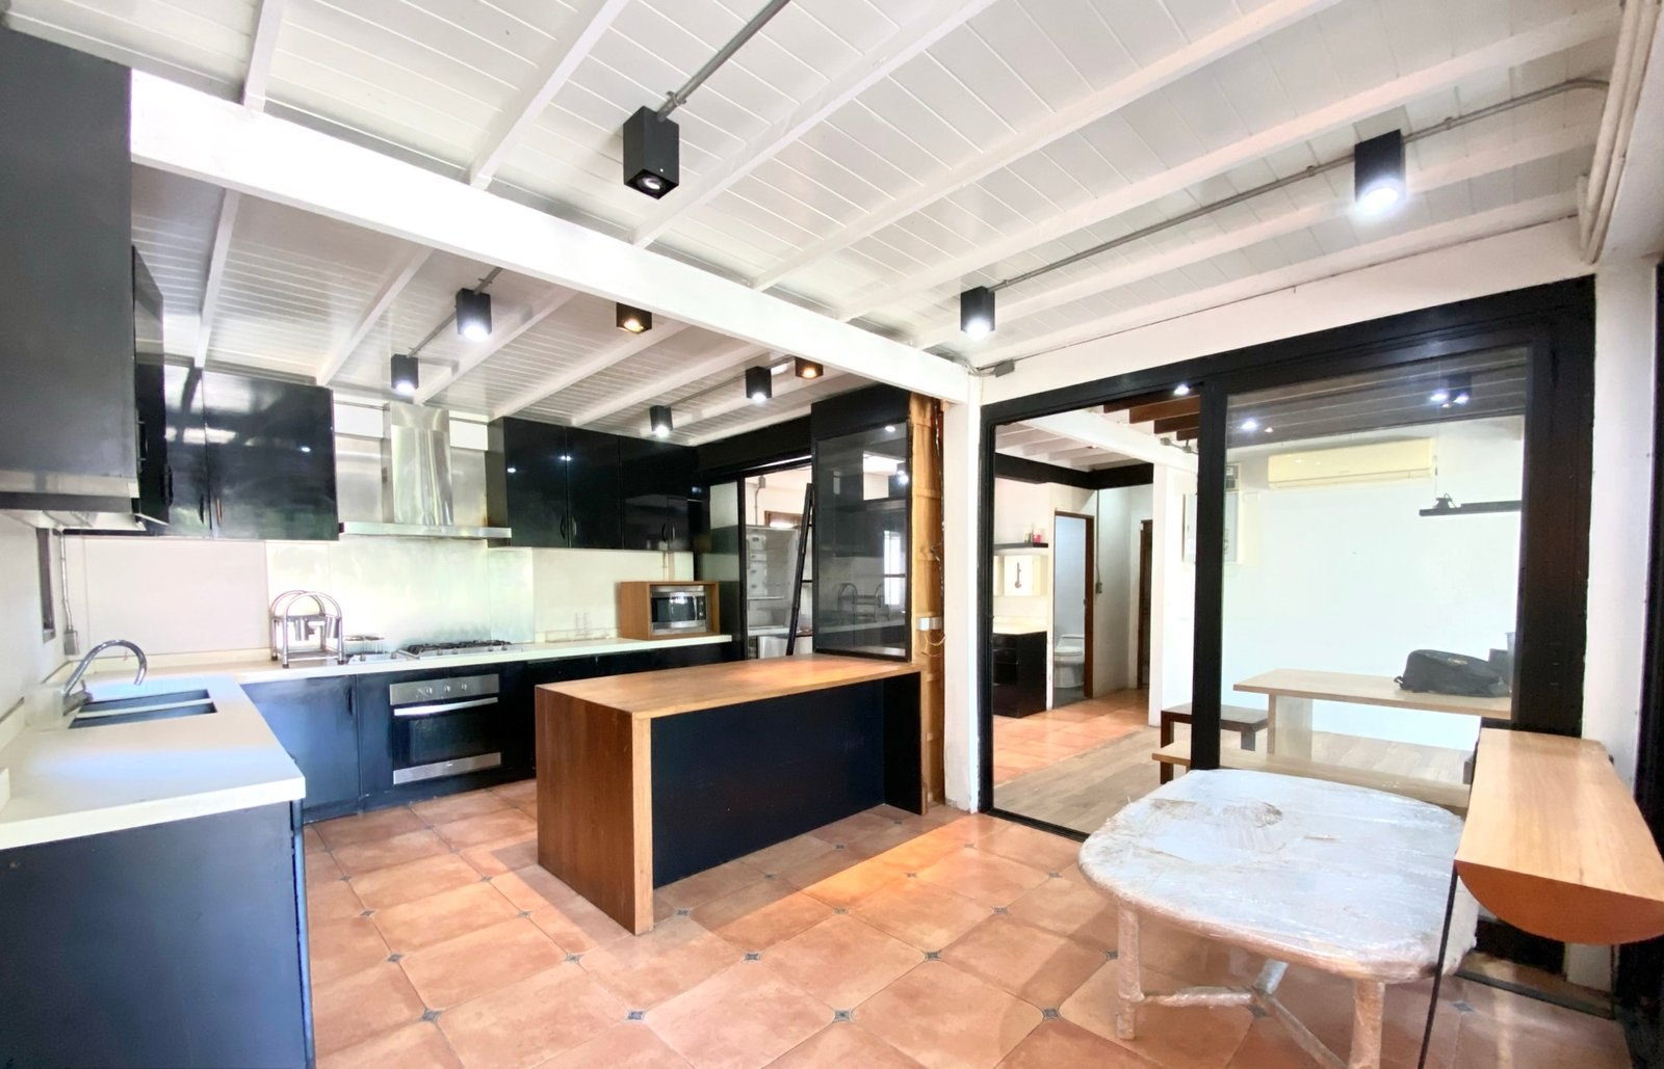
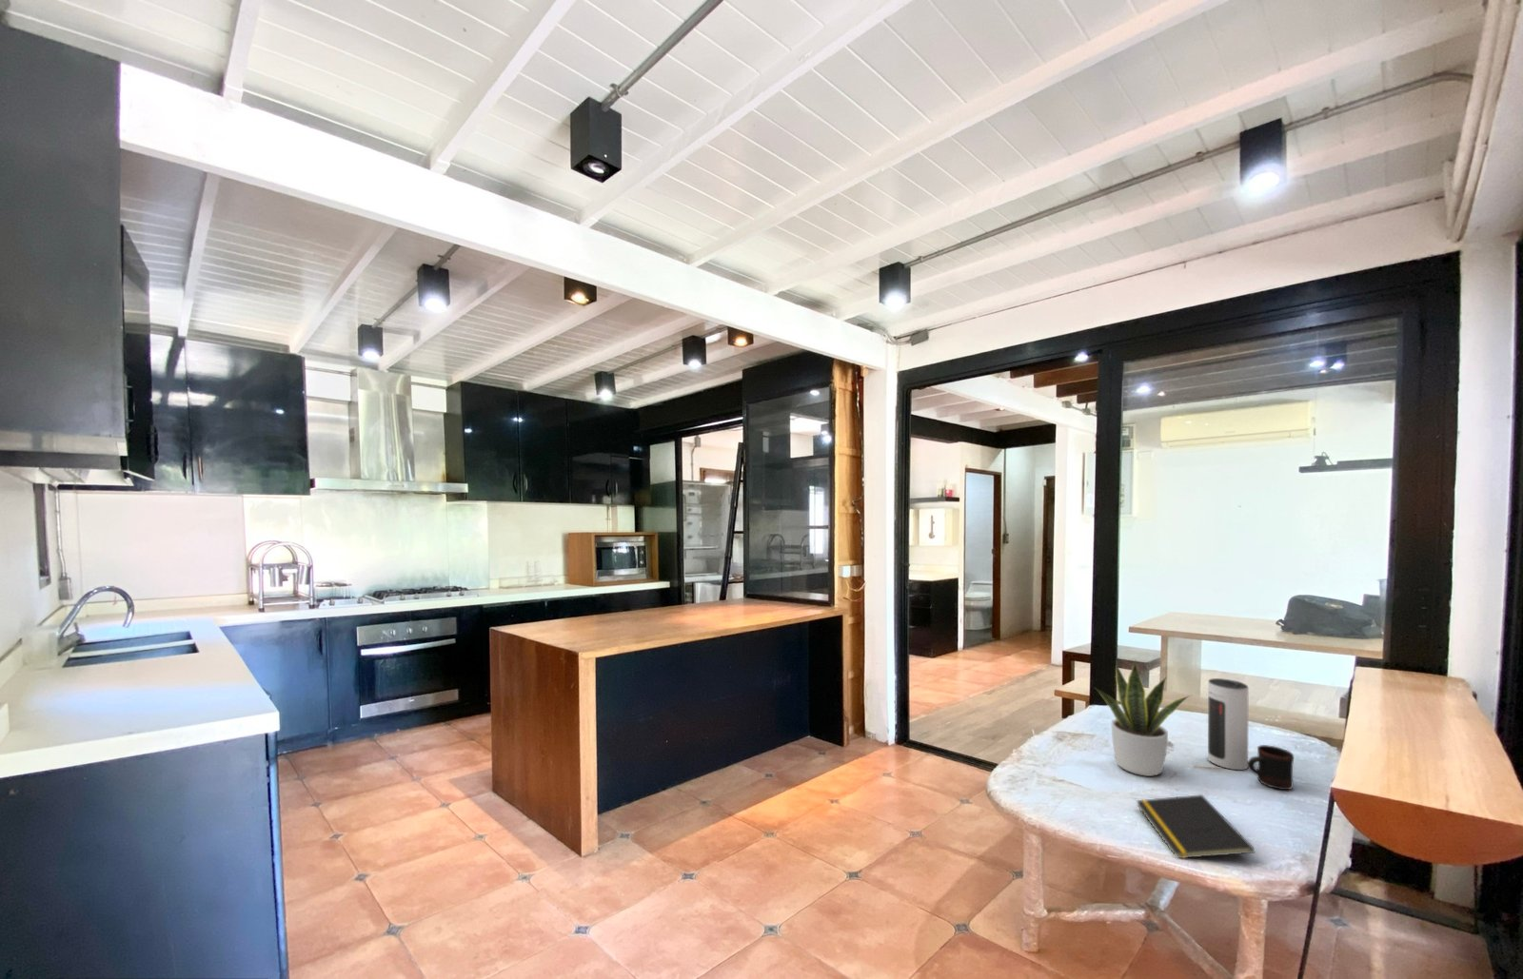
+ speaker (1228, 723)
+ potted plant (1141, 714)
+ mug (1268, 767)
+ notepad (1190, 824)
